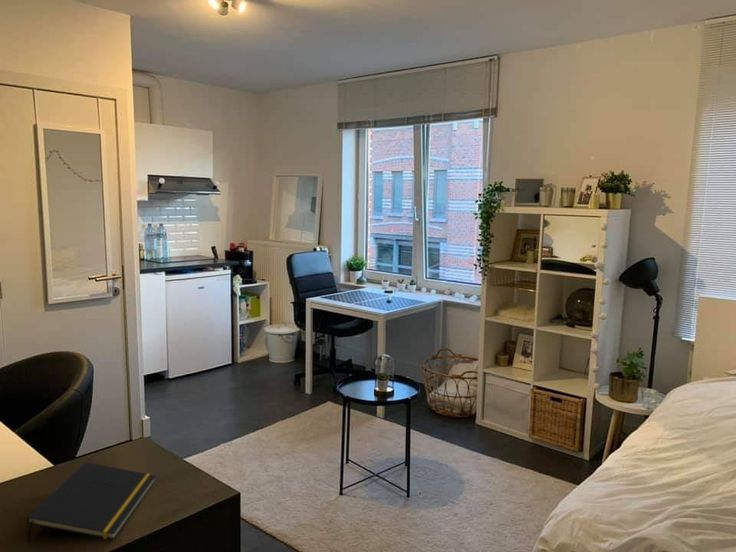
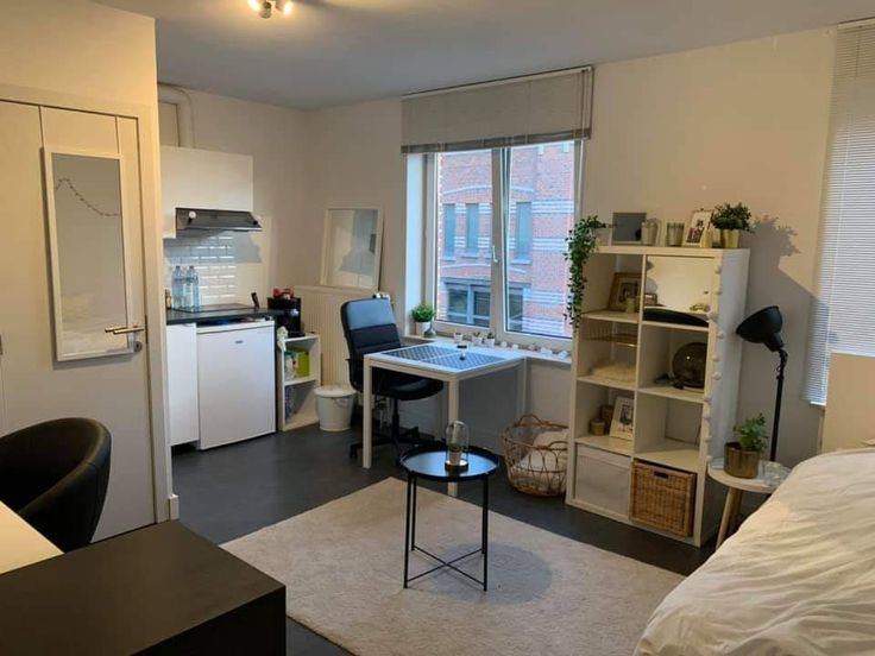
- notepad (98, 497)
